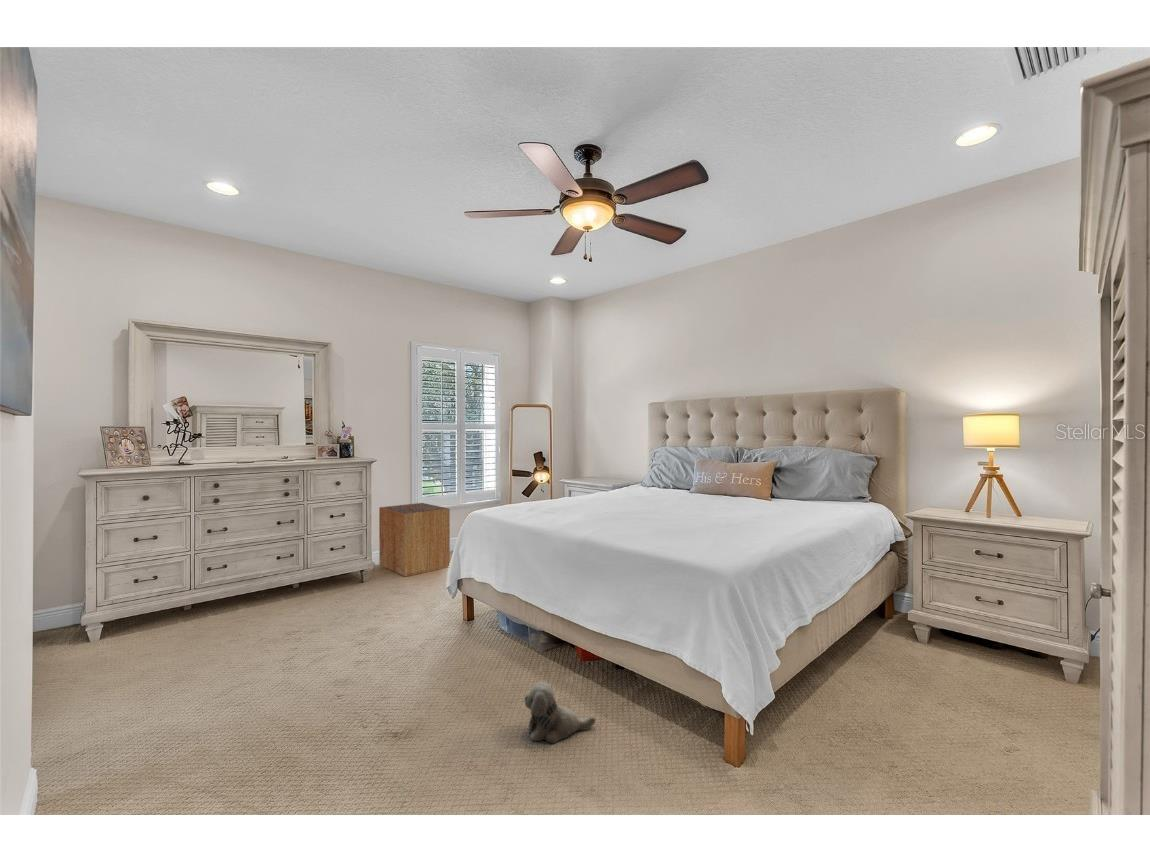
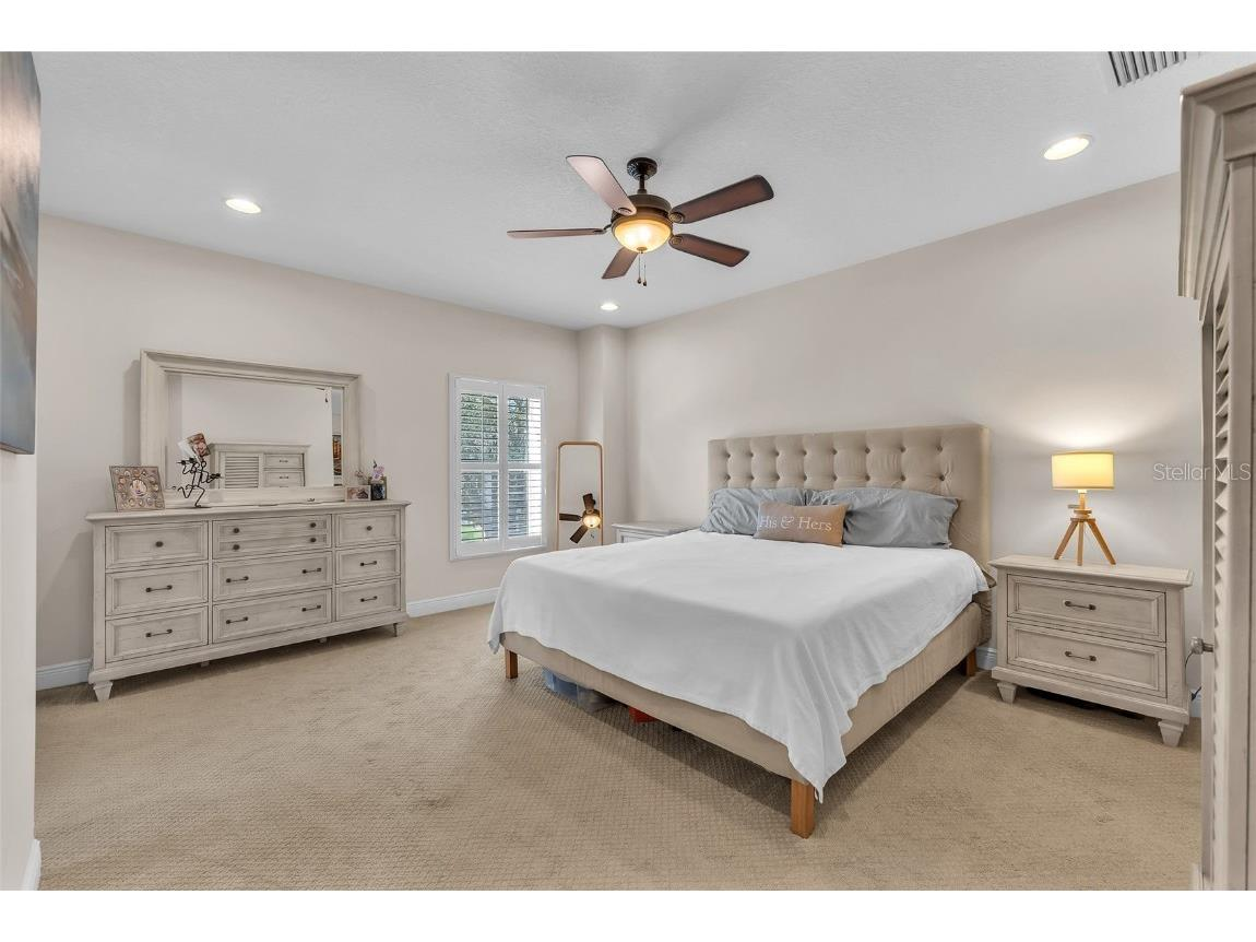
- plush toy (559, 708)
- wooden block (414, 536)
